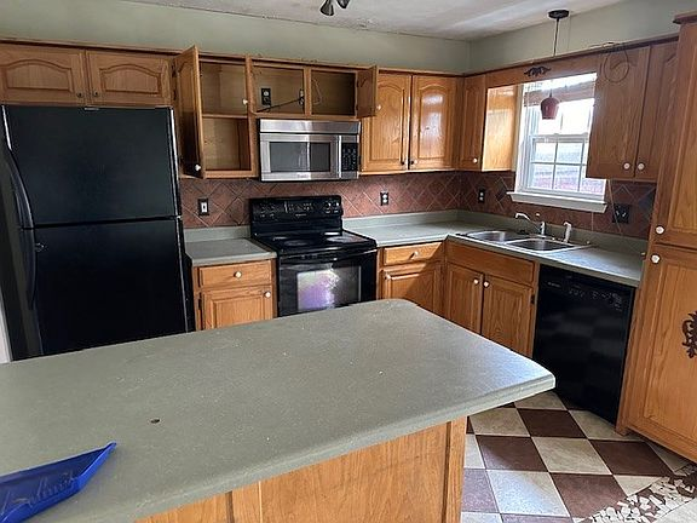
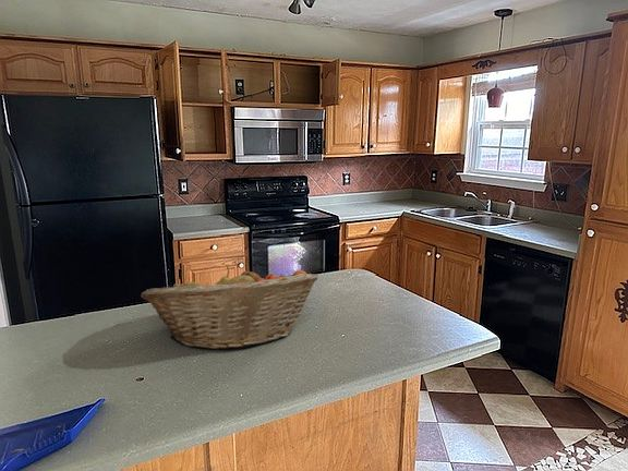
+ fruit basket (233, 298)
